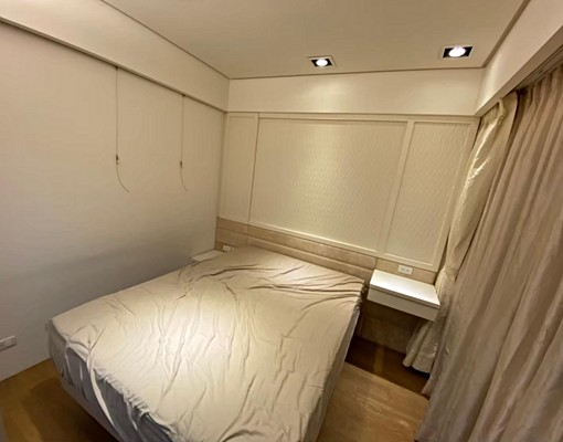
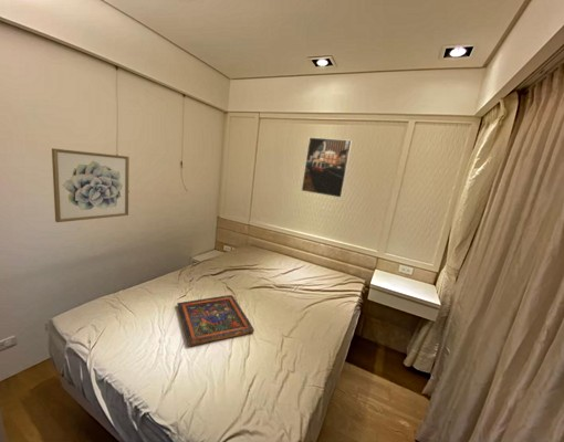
+ painted panel (213, 316)
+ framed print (325, 167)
+ wall art (95, 186)
